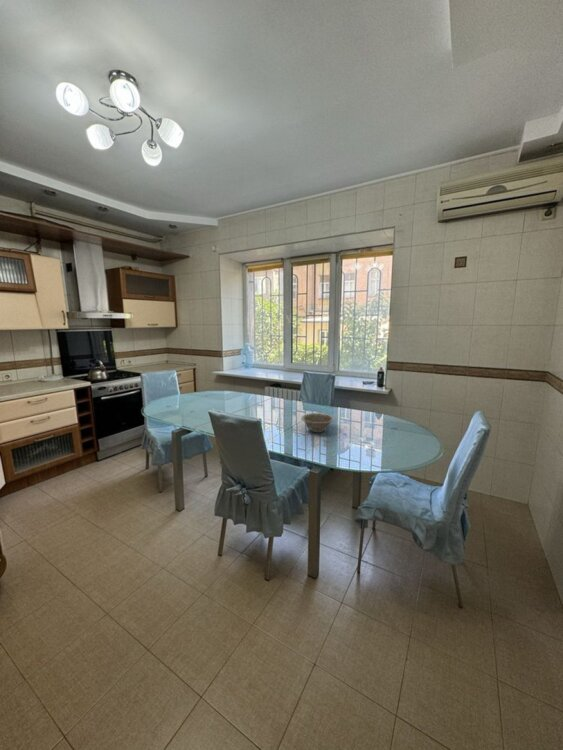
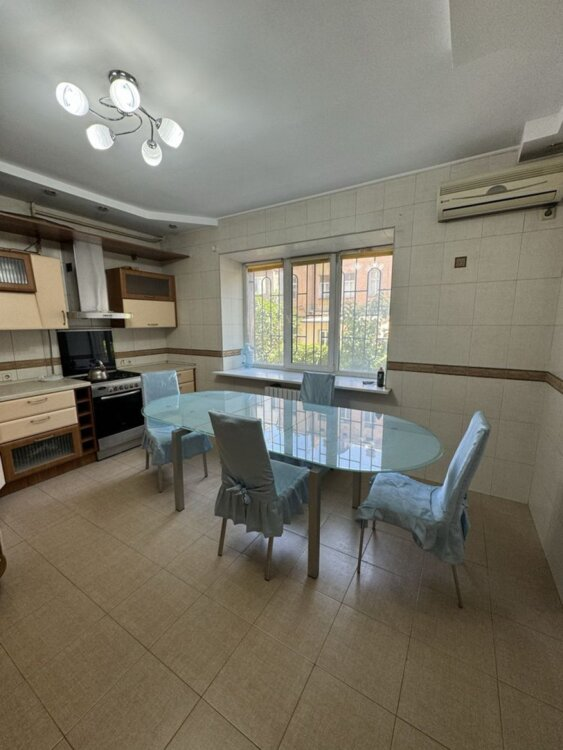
- decorative bowl (317, 423)
